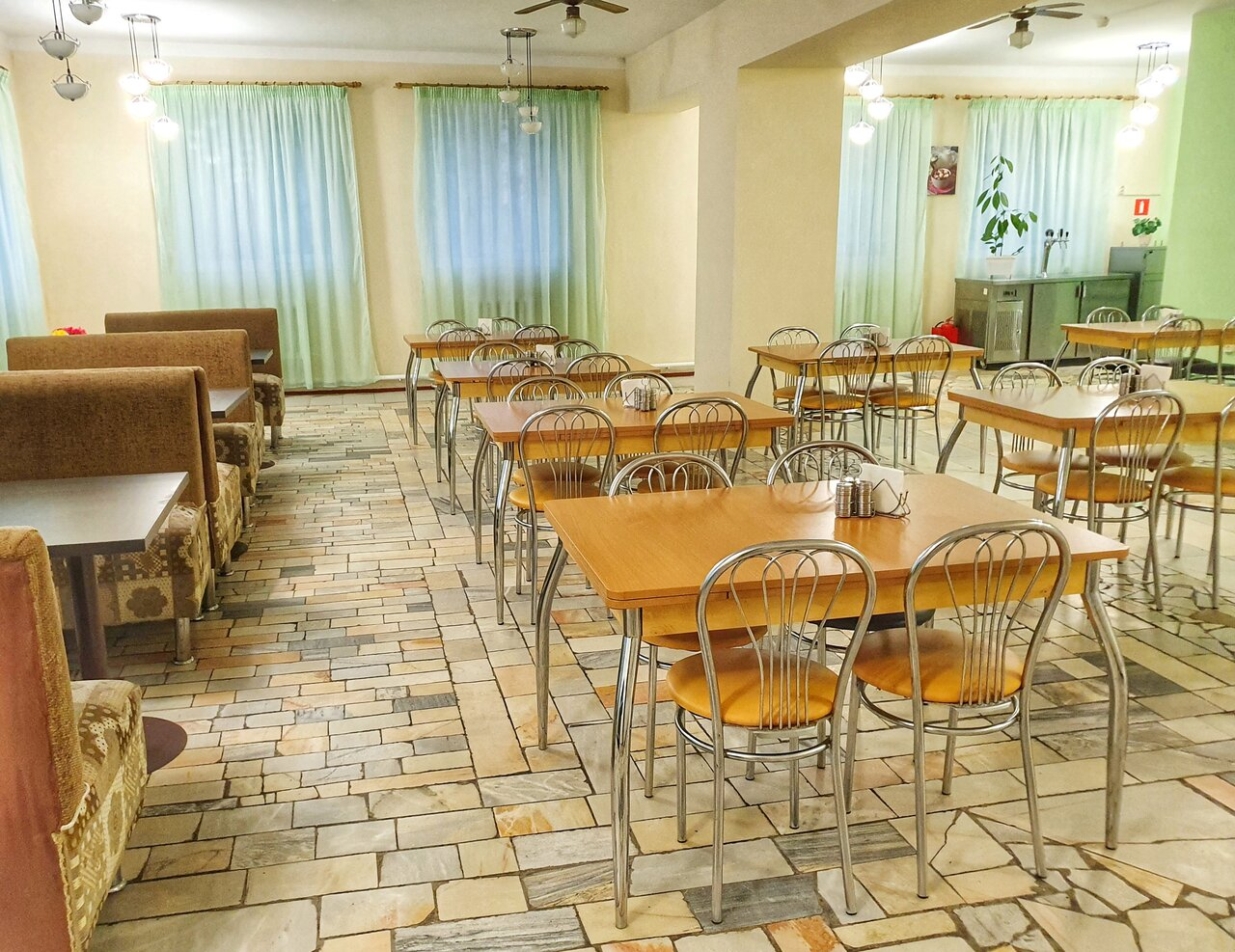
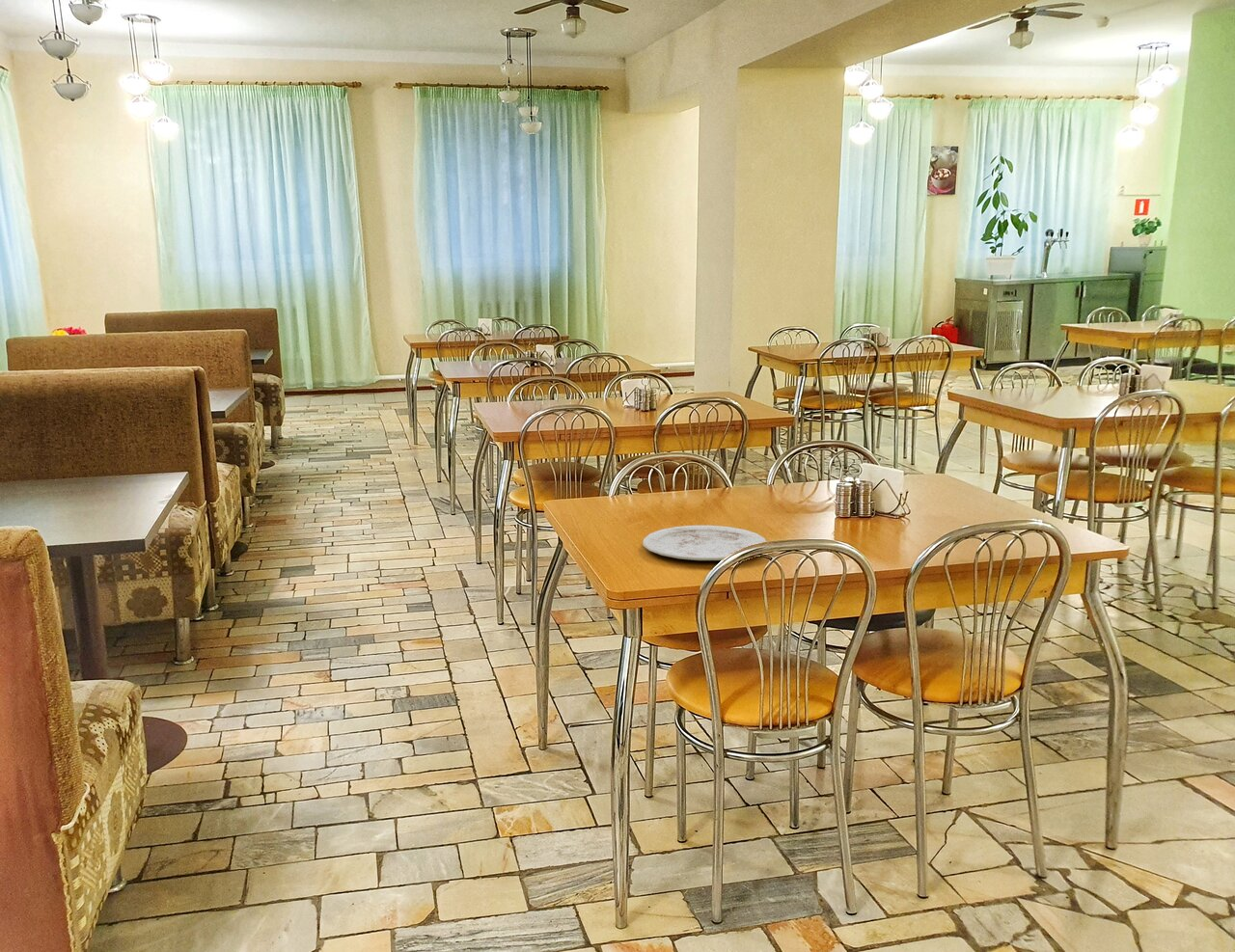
+ plate (704, 543)
